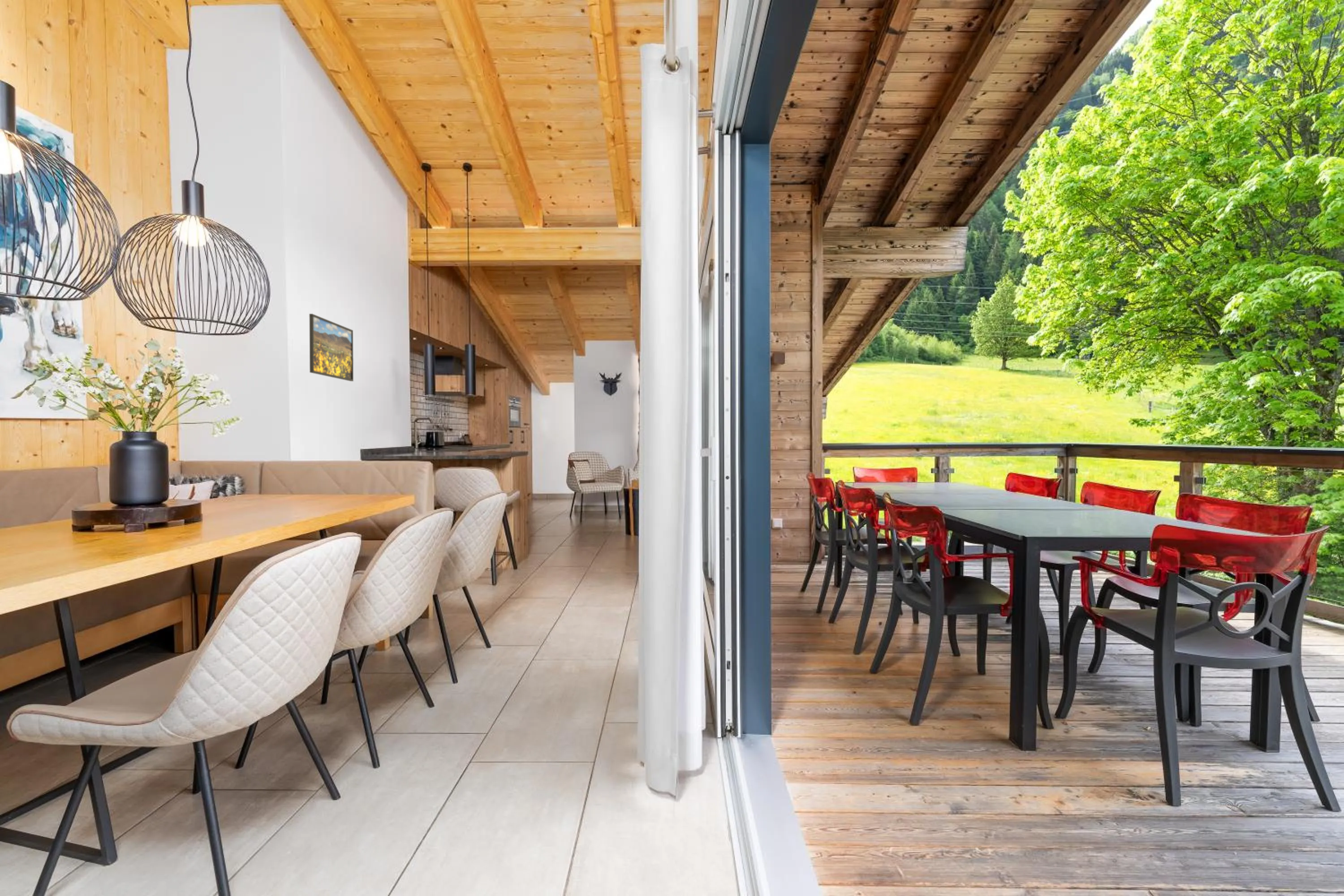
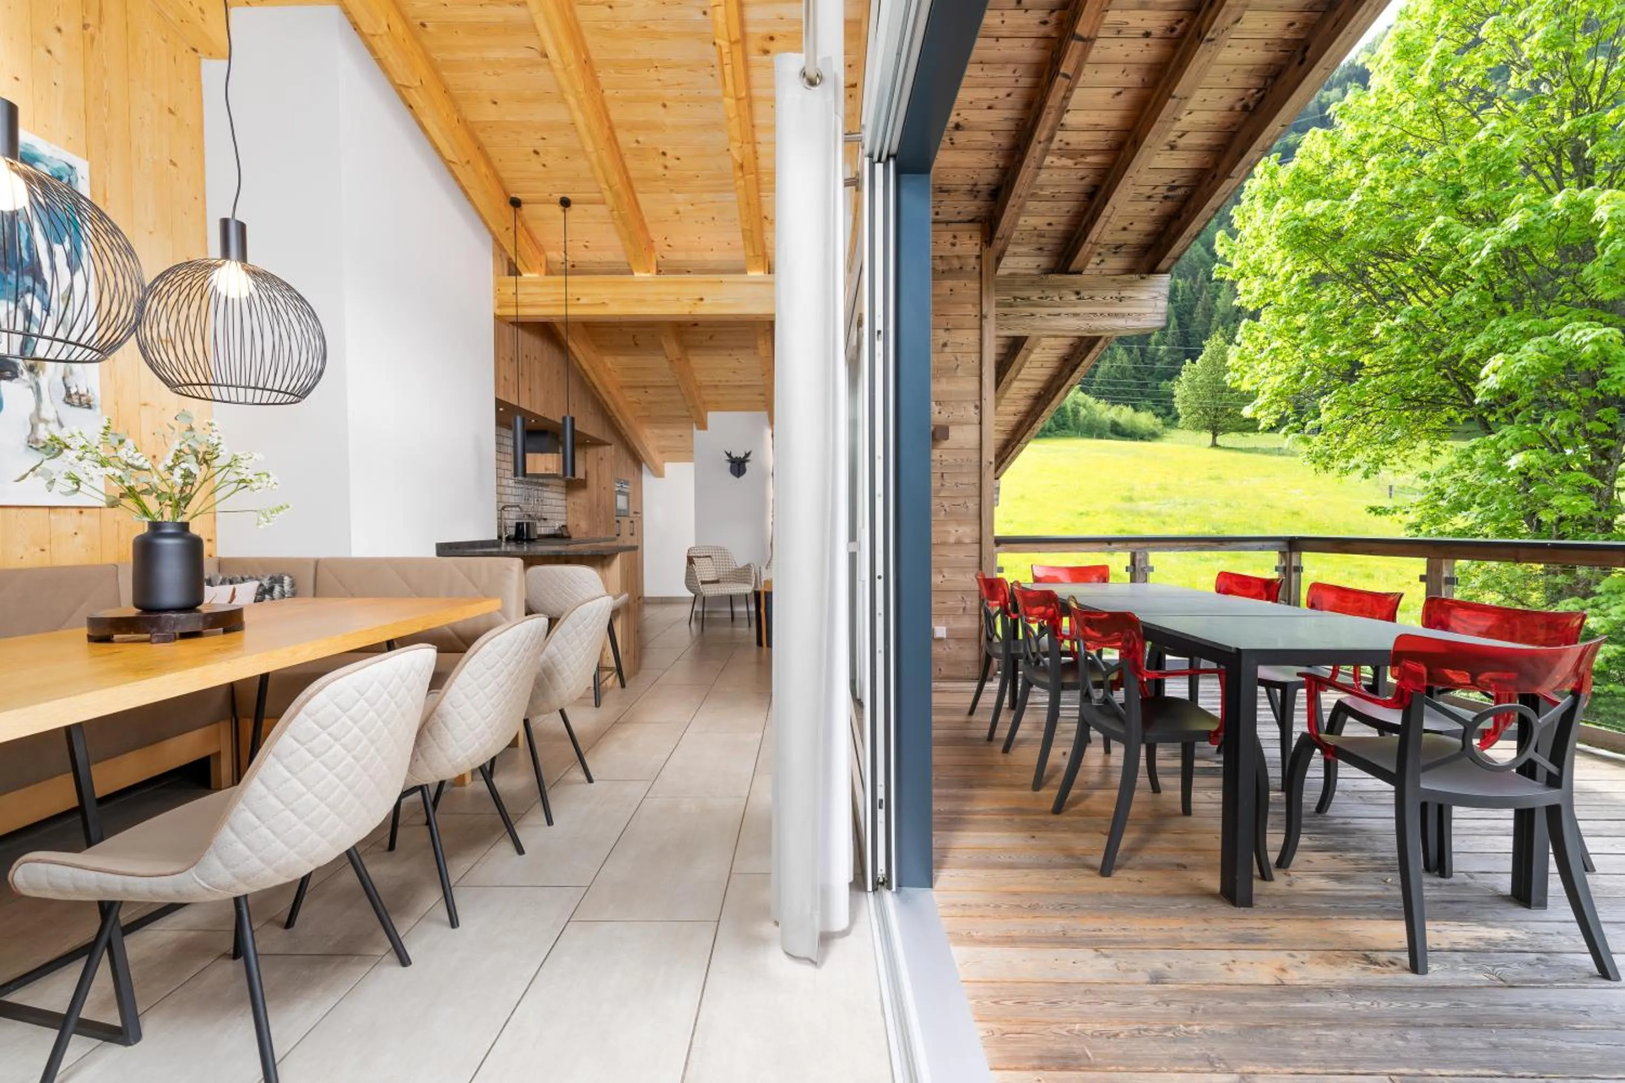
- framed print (333, 350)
